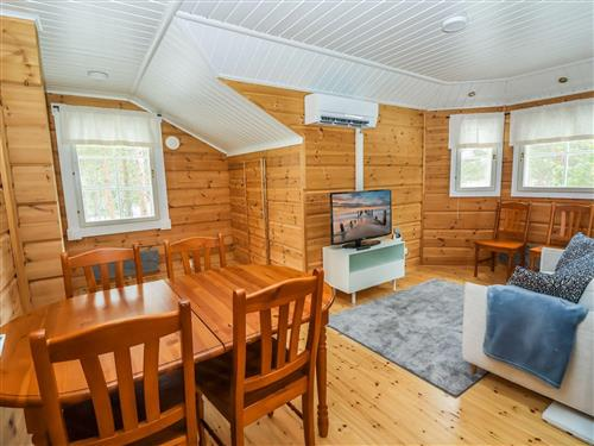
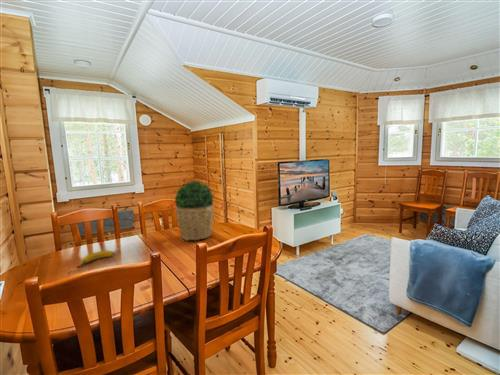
+ banana (95, 257)
+ potted plant (194, 209)
